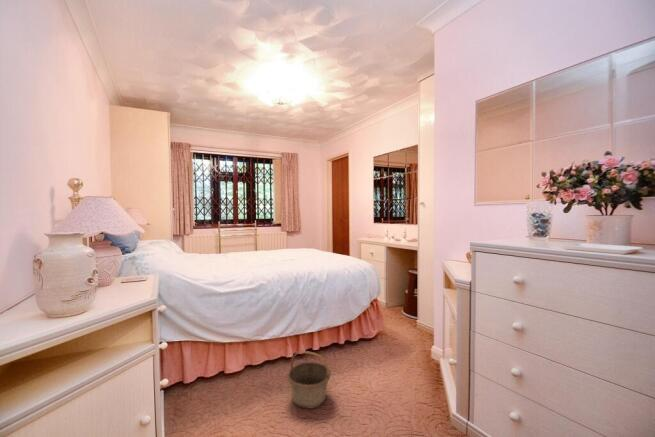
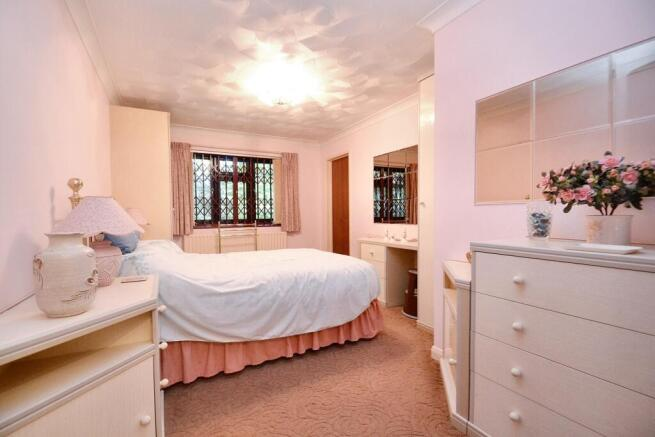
- basket (309, 374)
